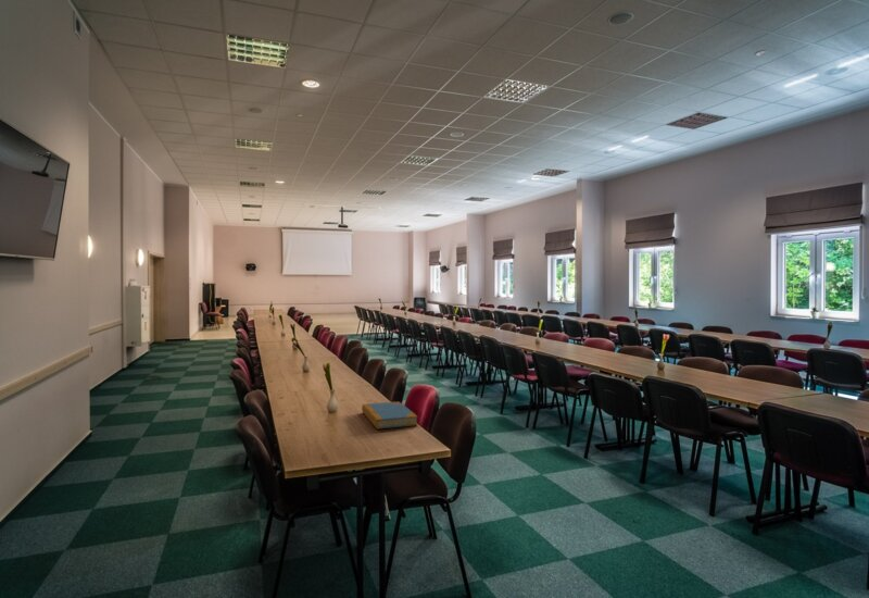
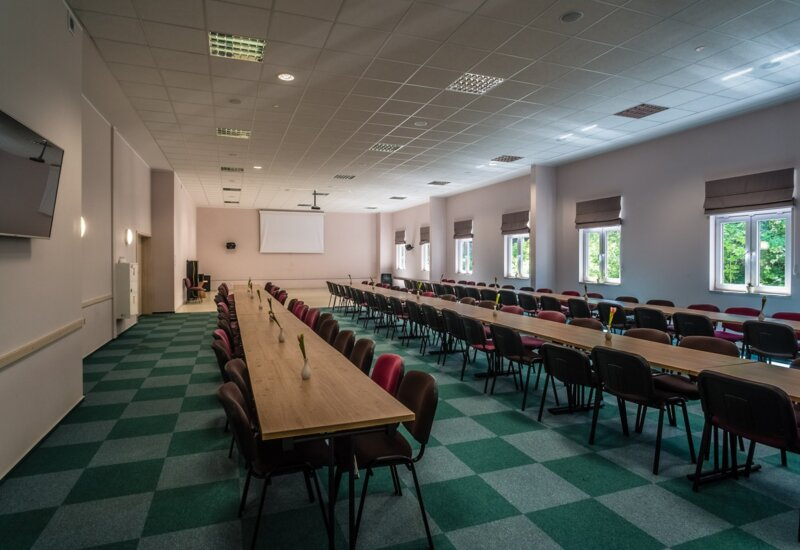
- book (388, 413)
